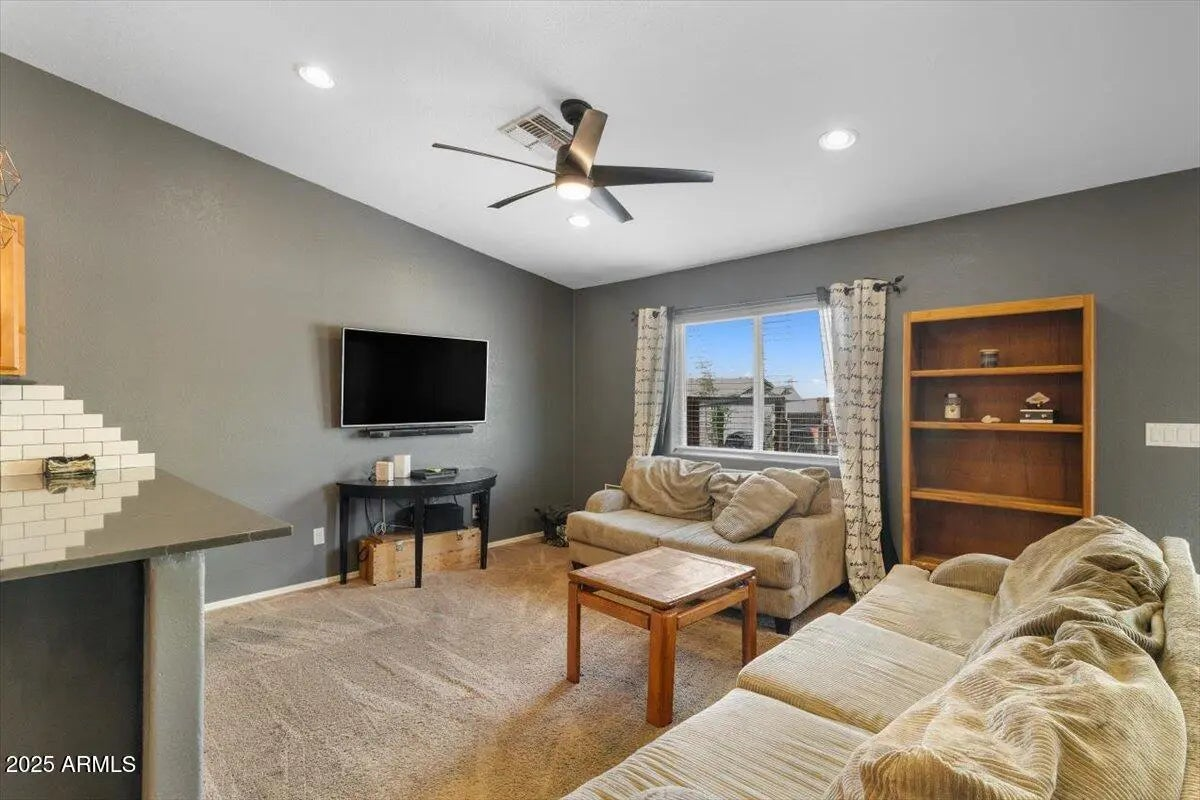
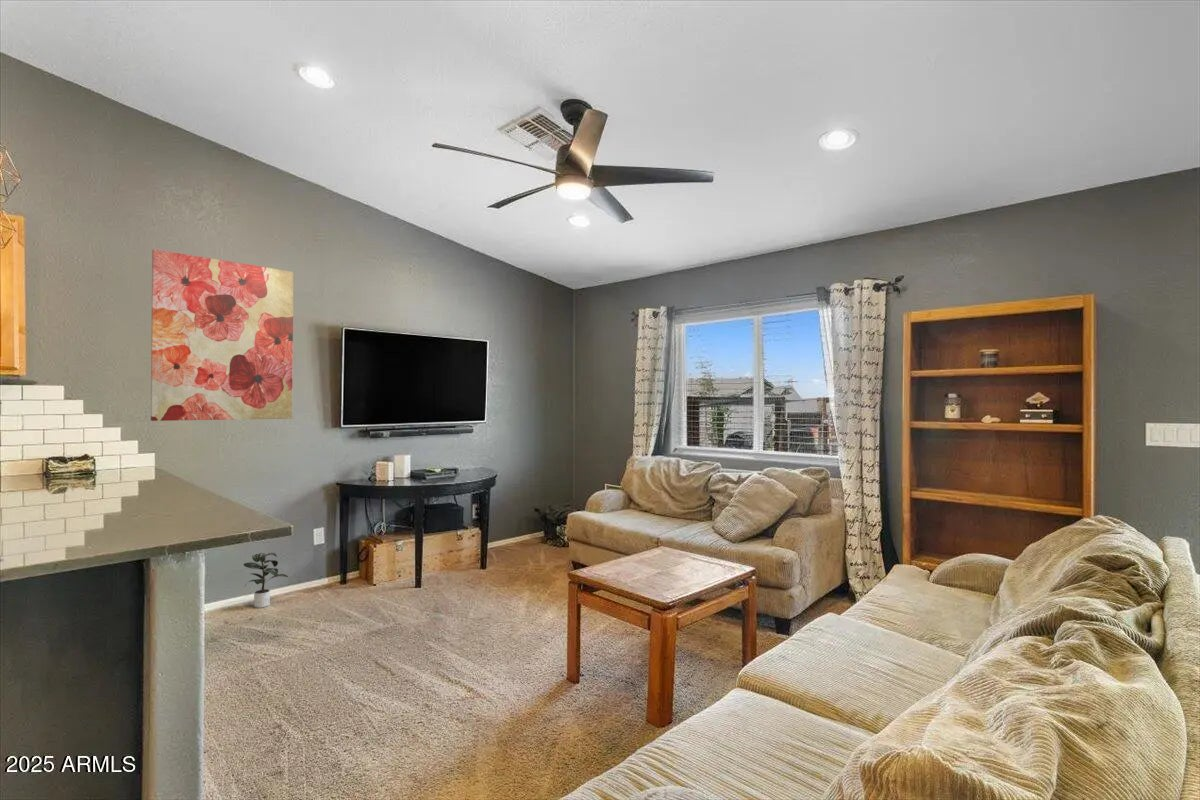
+ wall art (227, 340)
+ potted plant (265, 575)
